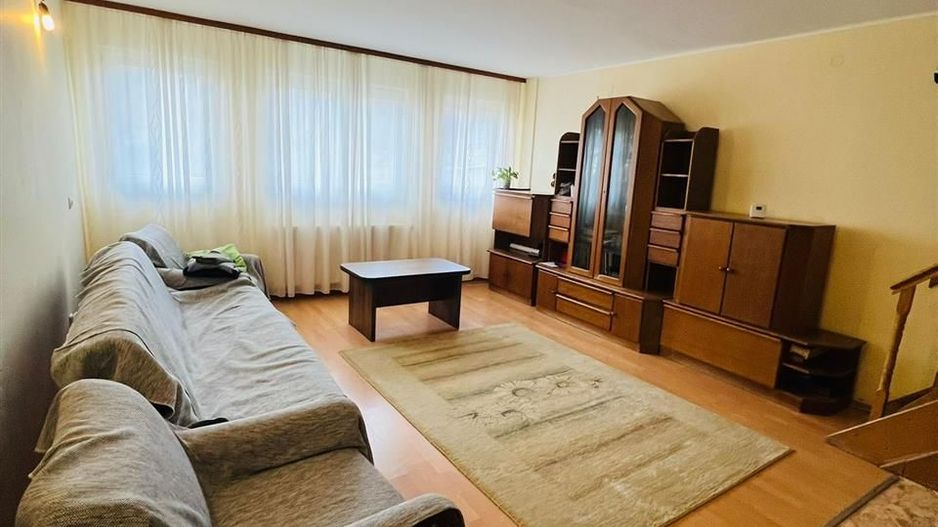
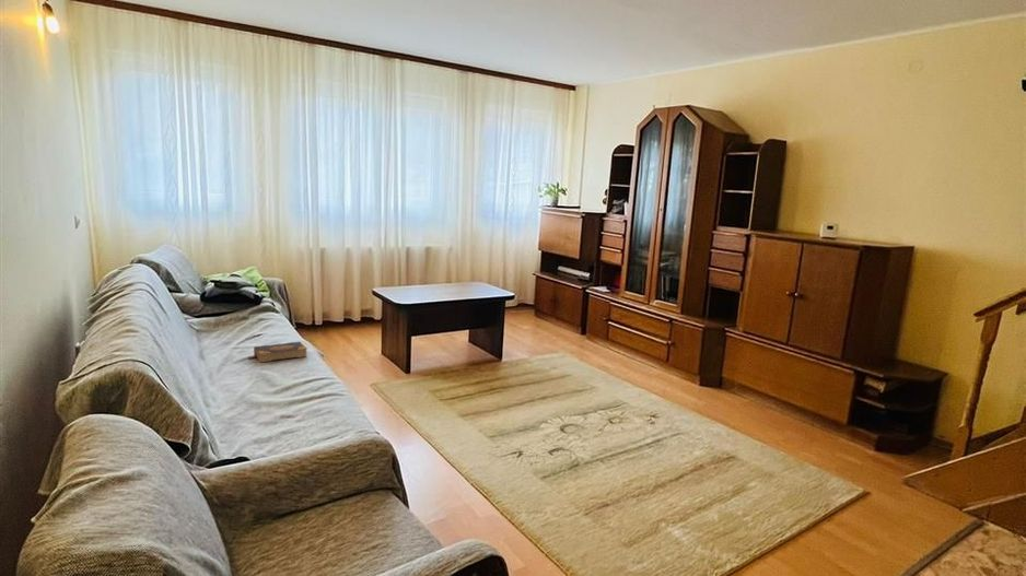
+ book (277, 351)
